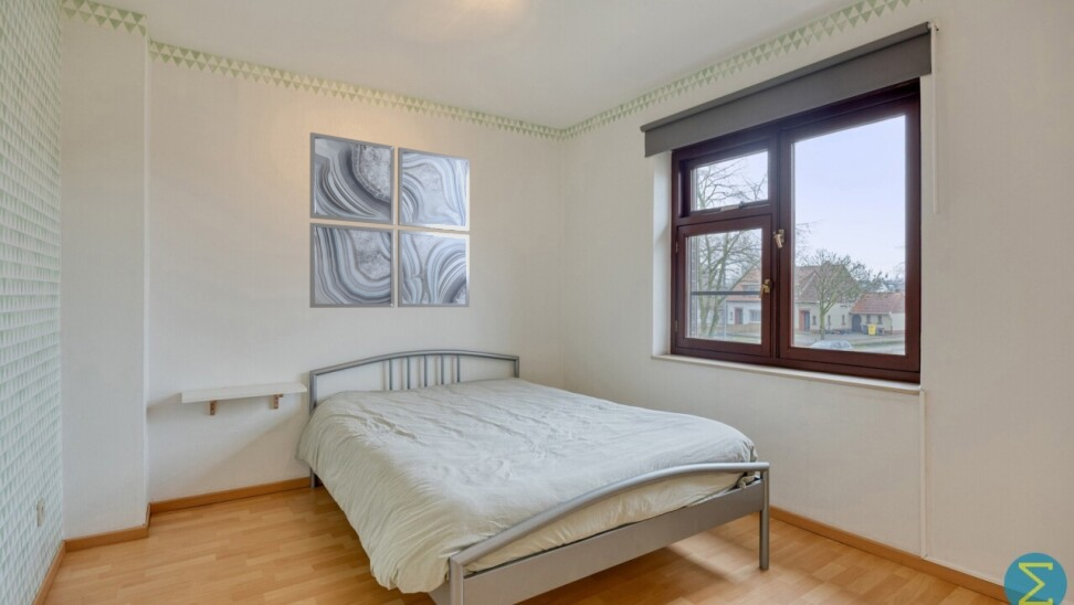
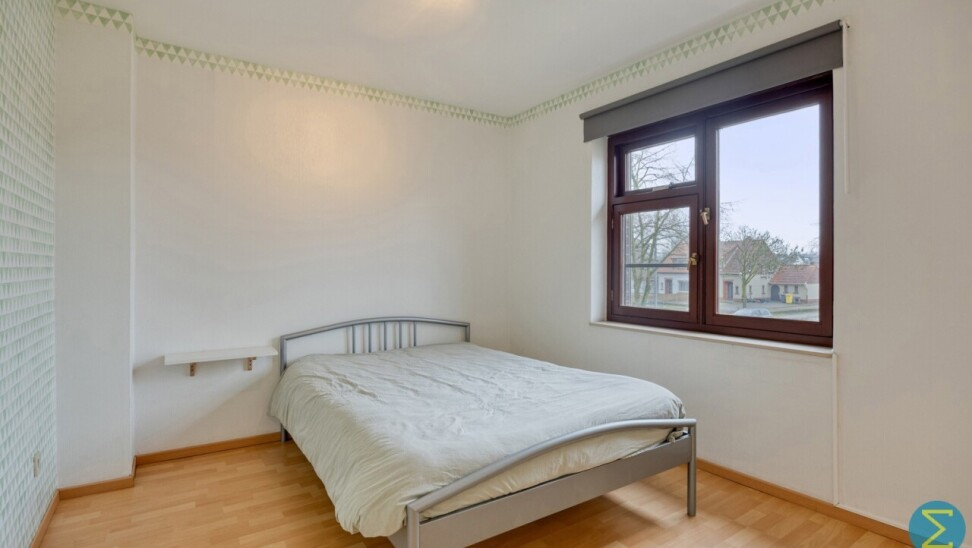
- wall art (398, 224)
